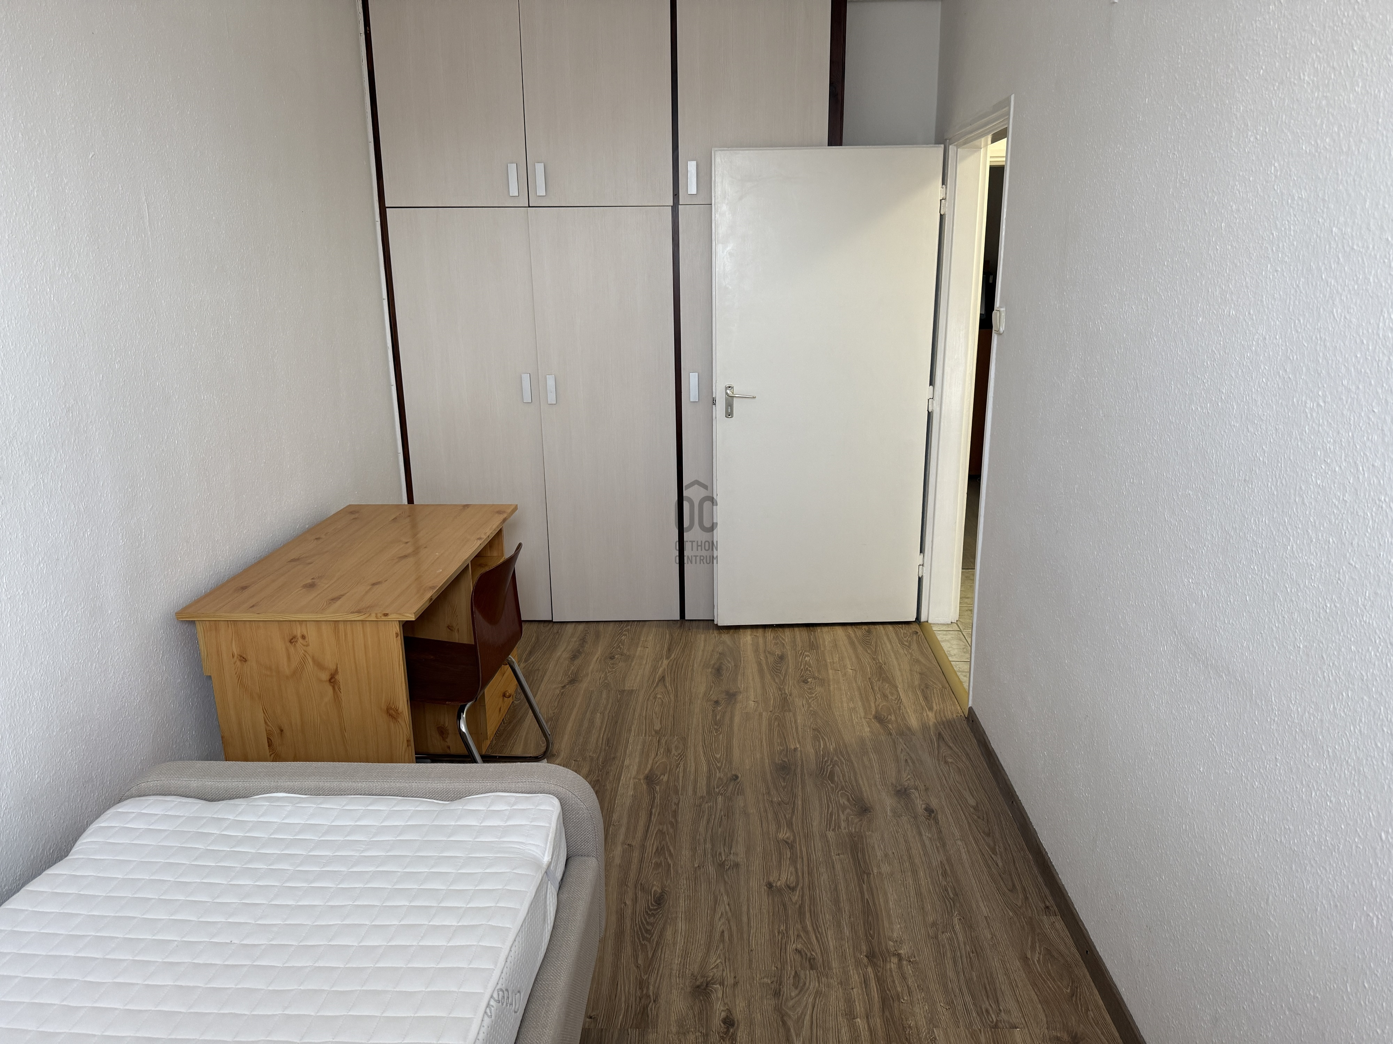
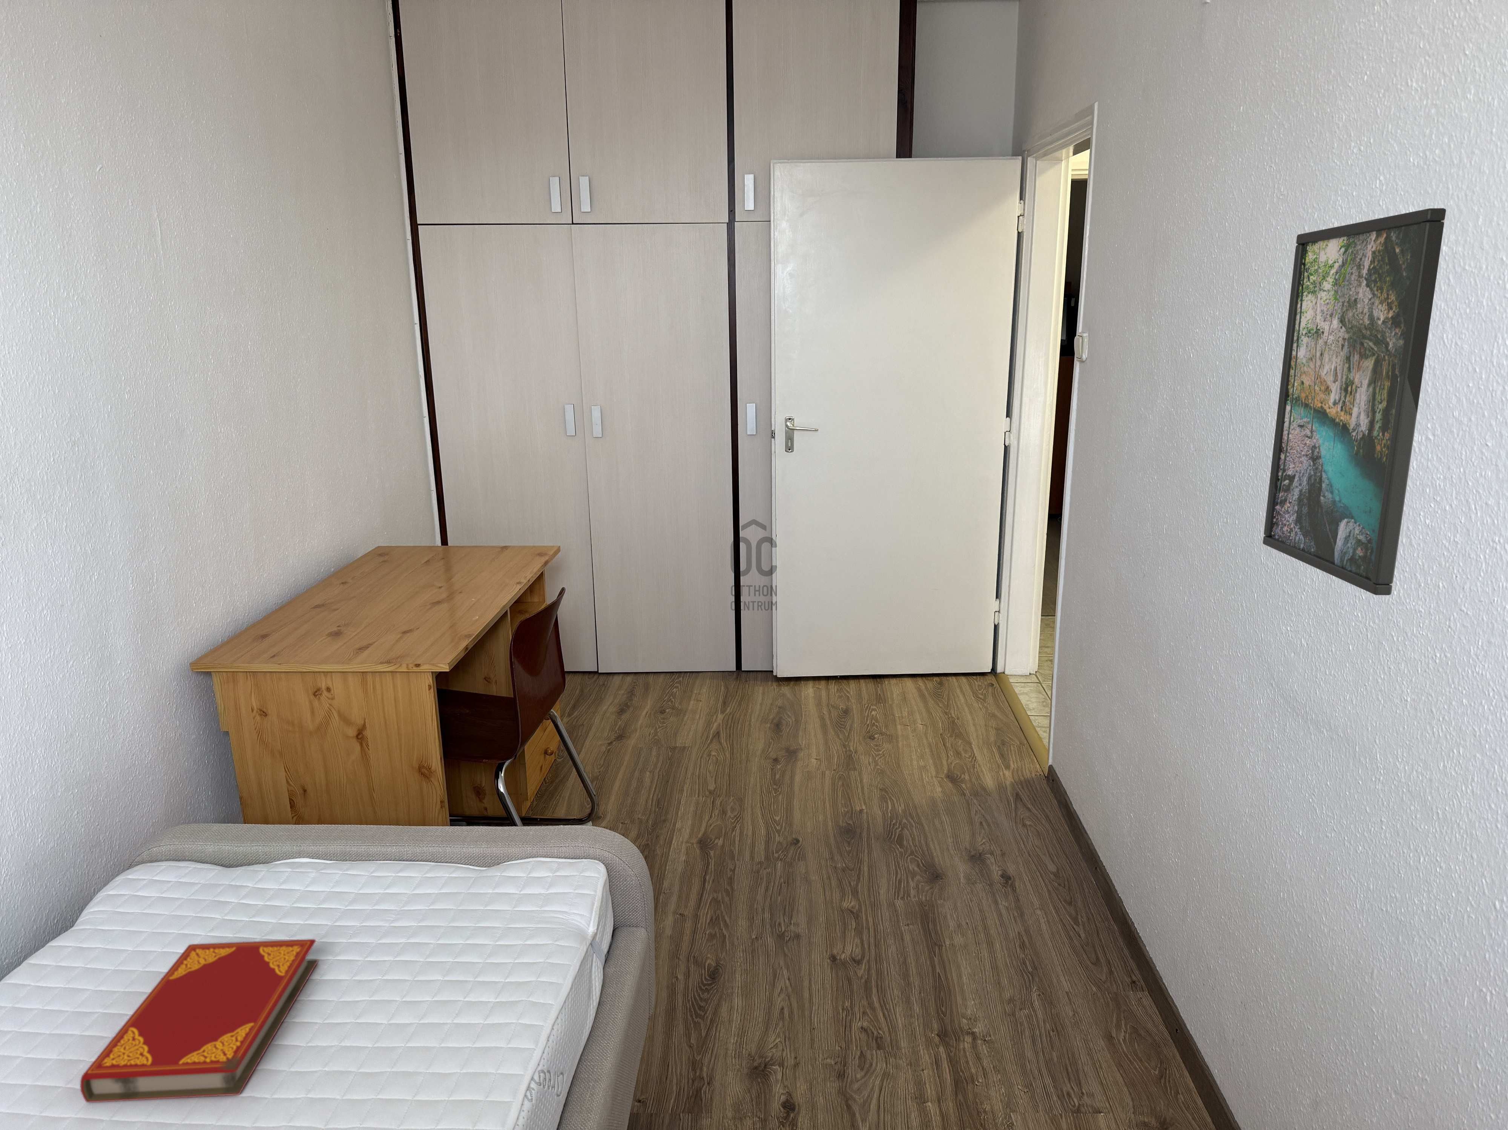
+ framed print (1341, 401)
+ hardback book (210, 1012)
